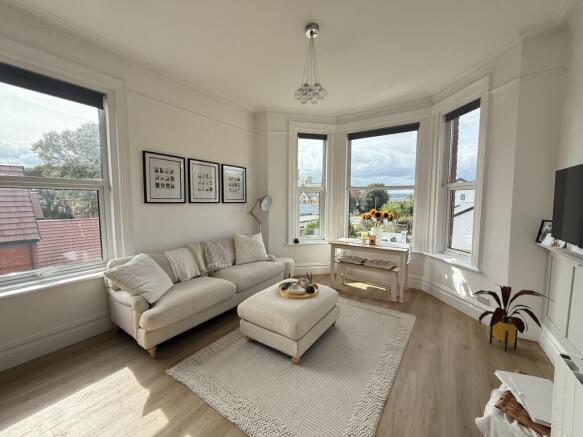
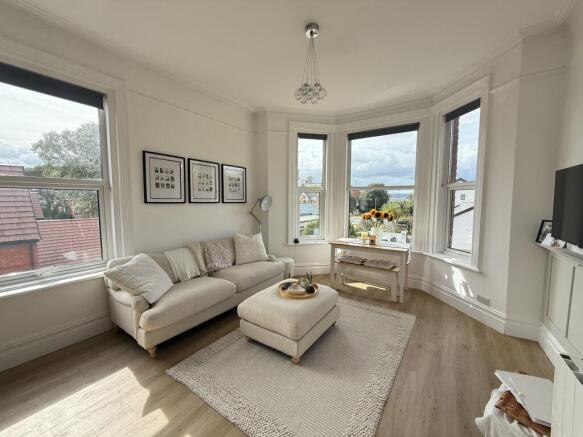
- house plant (508, 316)
